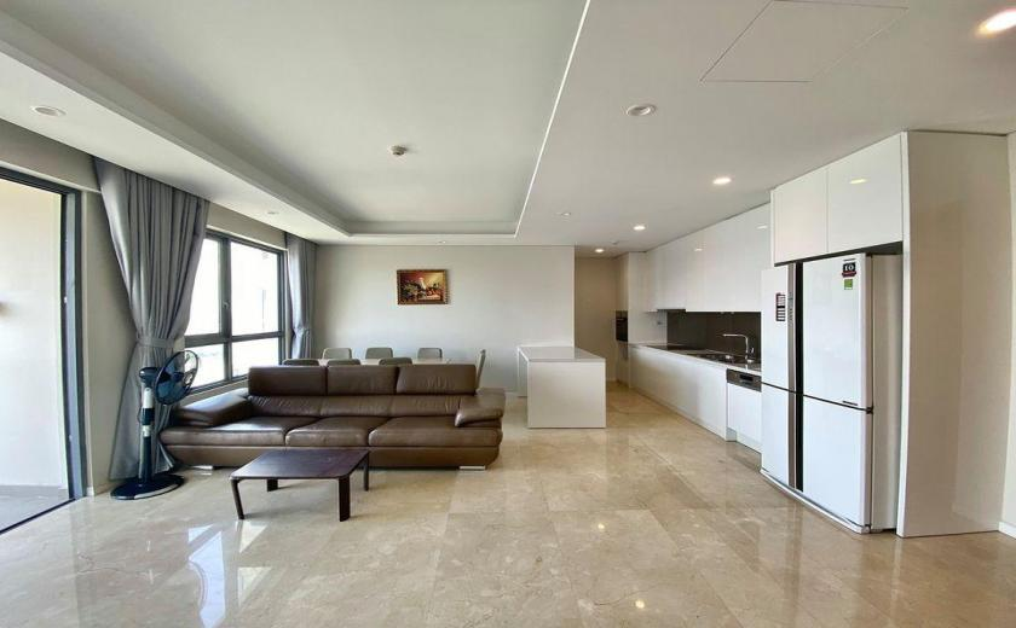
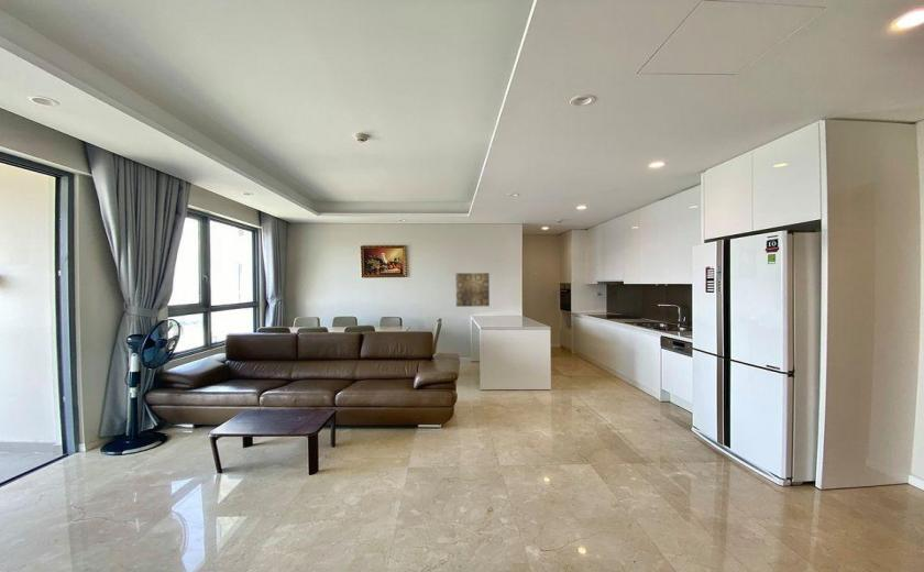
+ wall art (472, 289)
